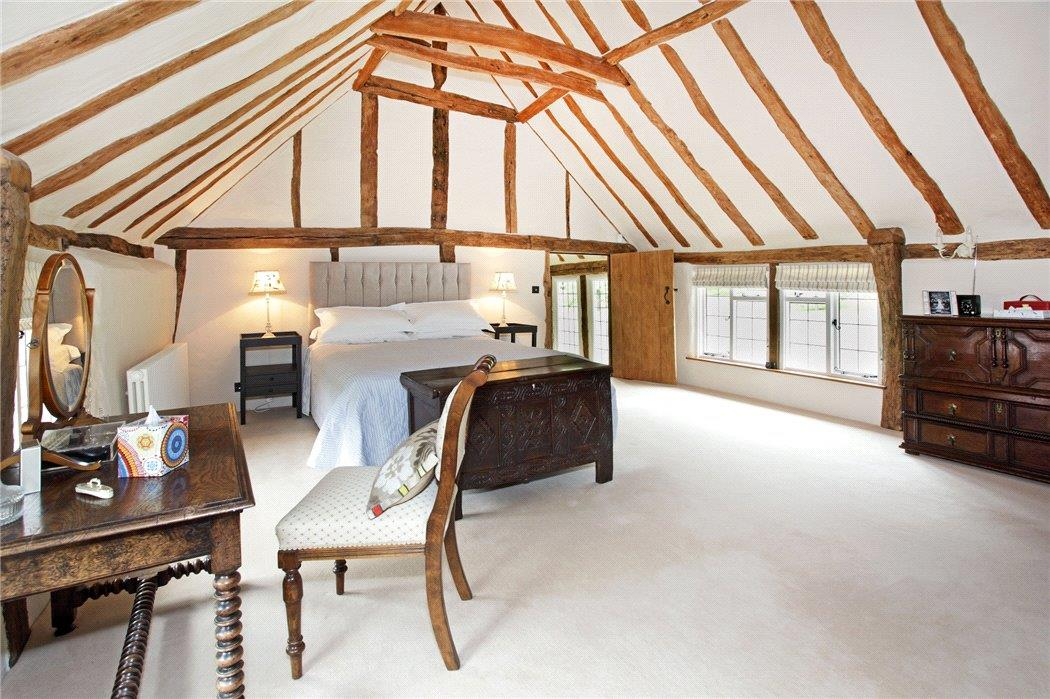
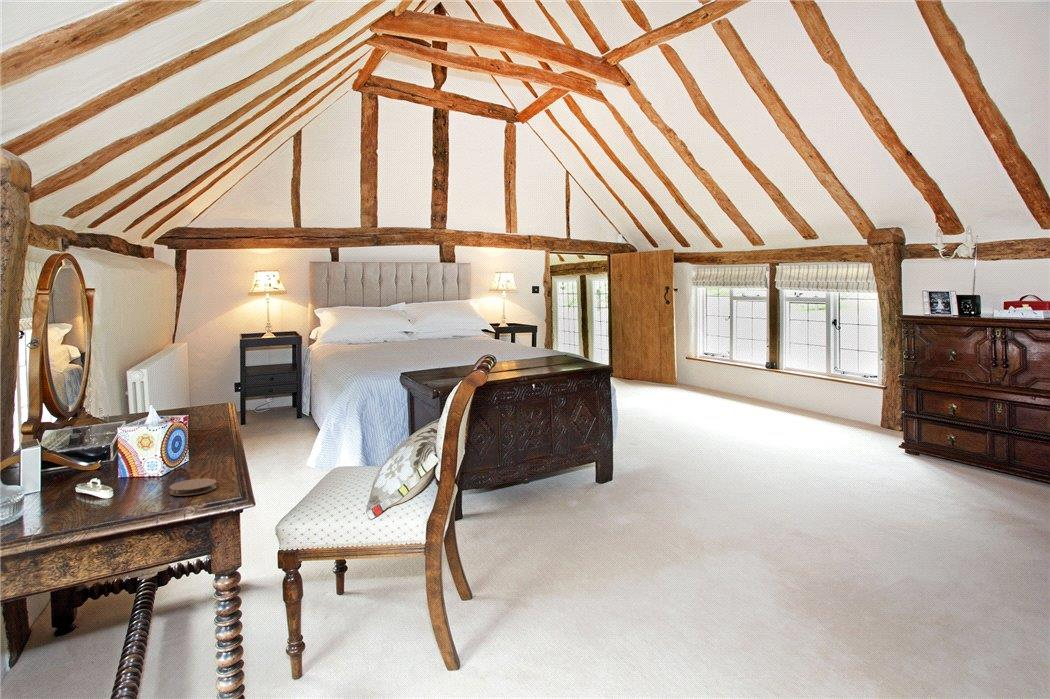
+ coaster (193, 486)
